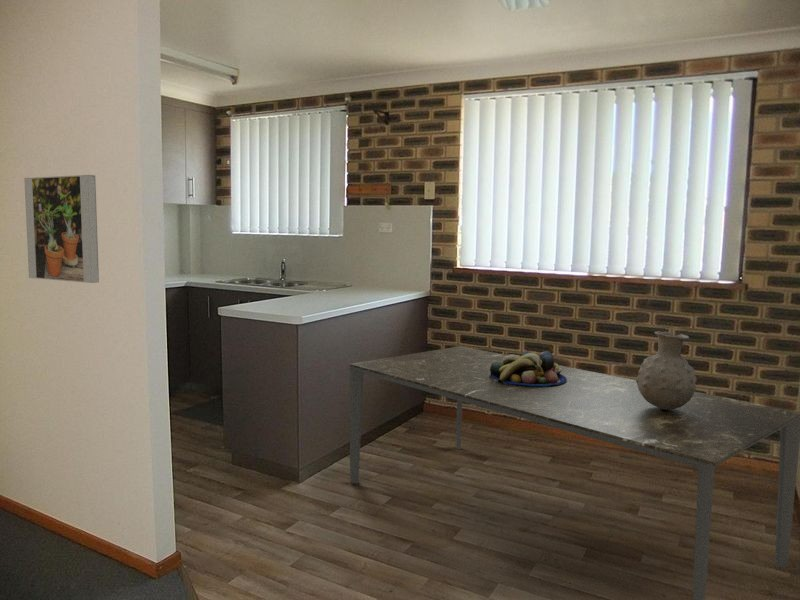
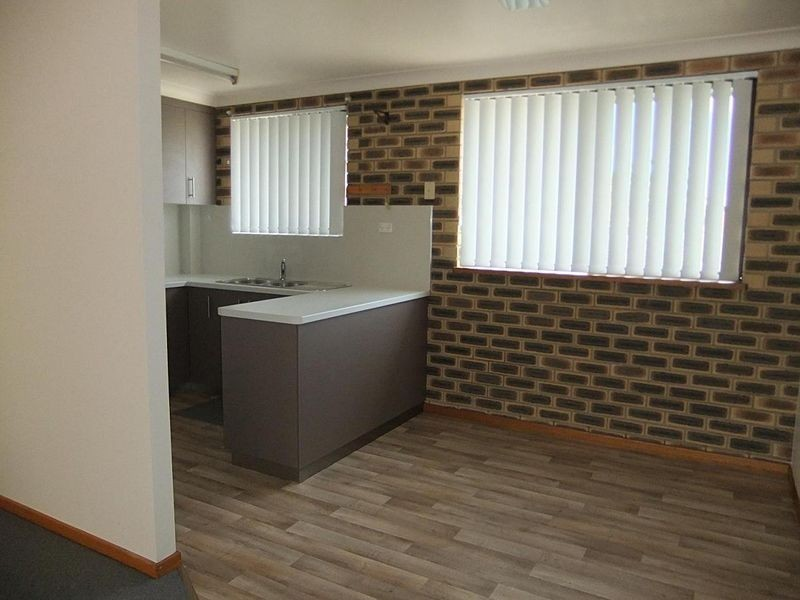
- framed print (60, 228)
- dining table (551, 426)
- fruit bowl (529, 364)
- vase (666, 370)
